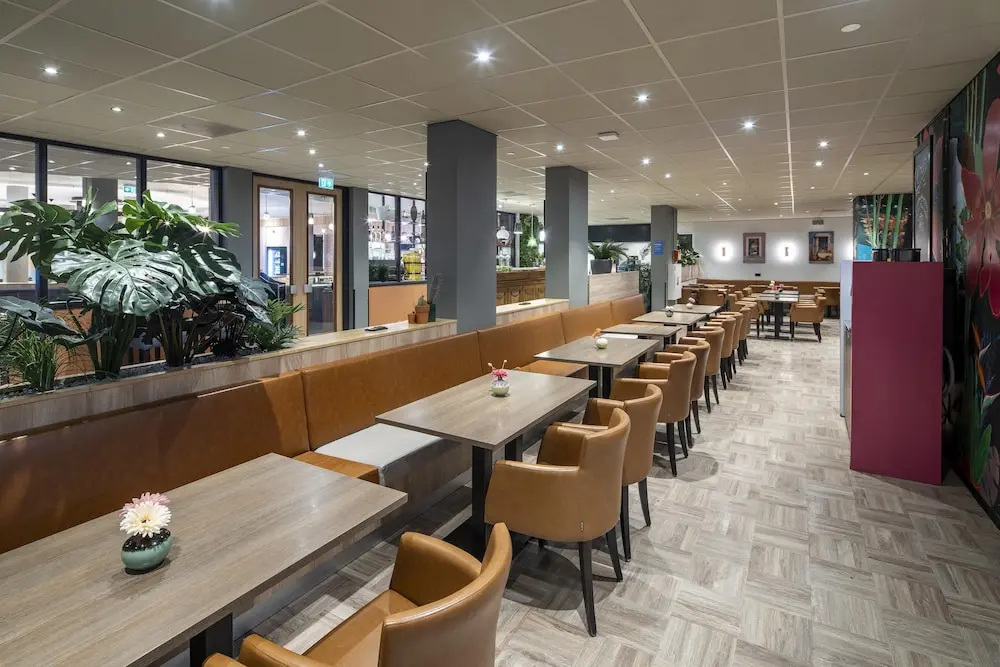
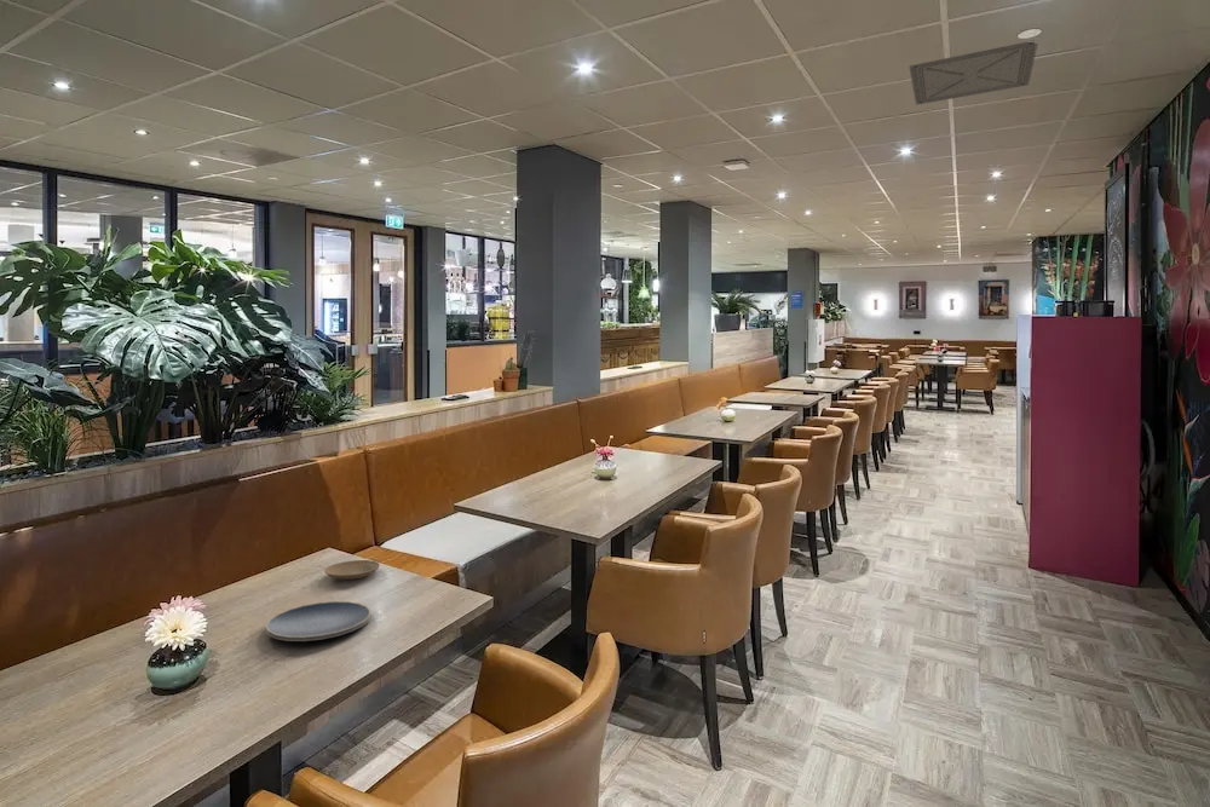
+ plate (319, 621)
+ ceiling vent (970, 75)
+ plate (352, 571)
